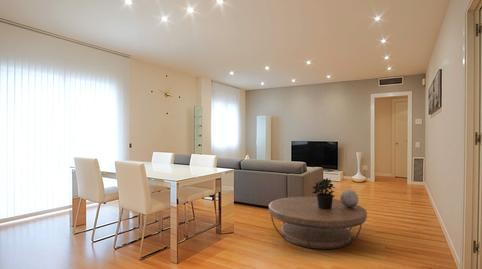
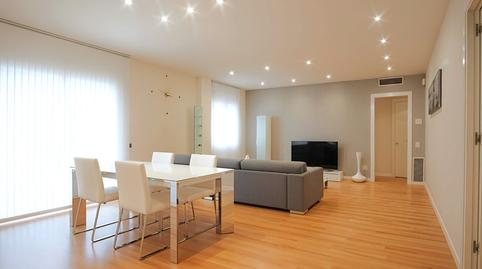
- coffee table (315, 221)
- decorative sphere (349, 198)
- potted plant (325, 192)
